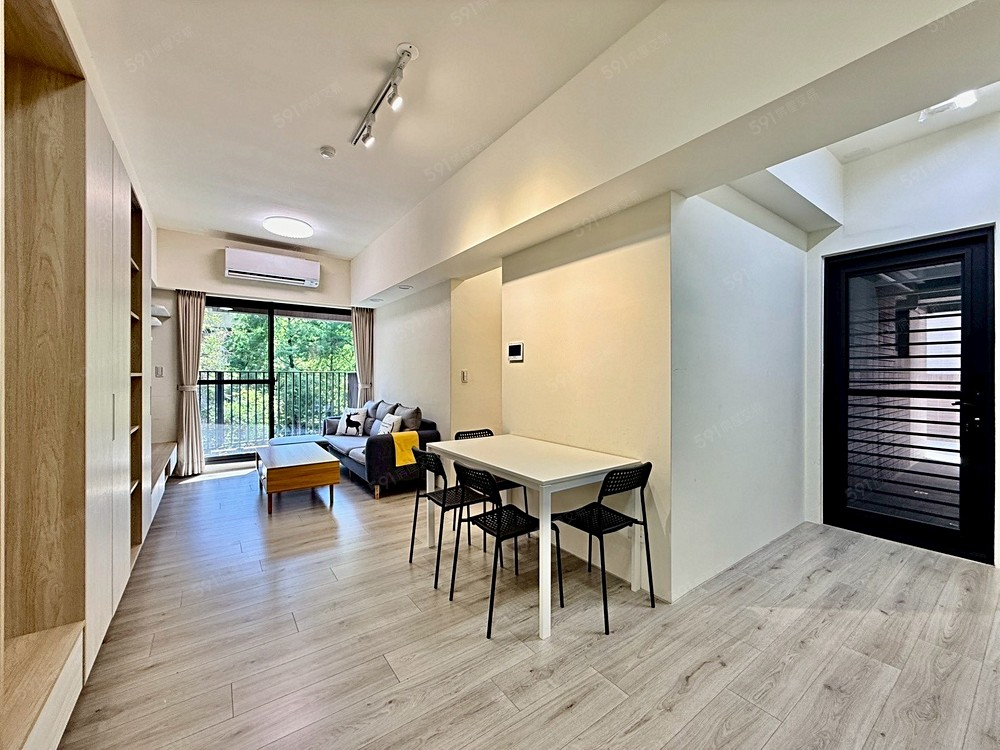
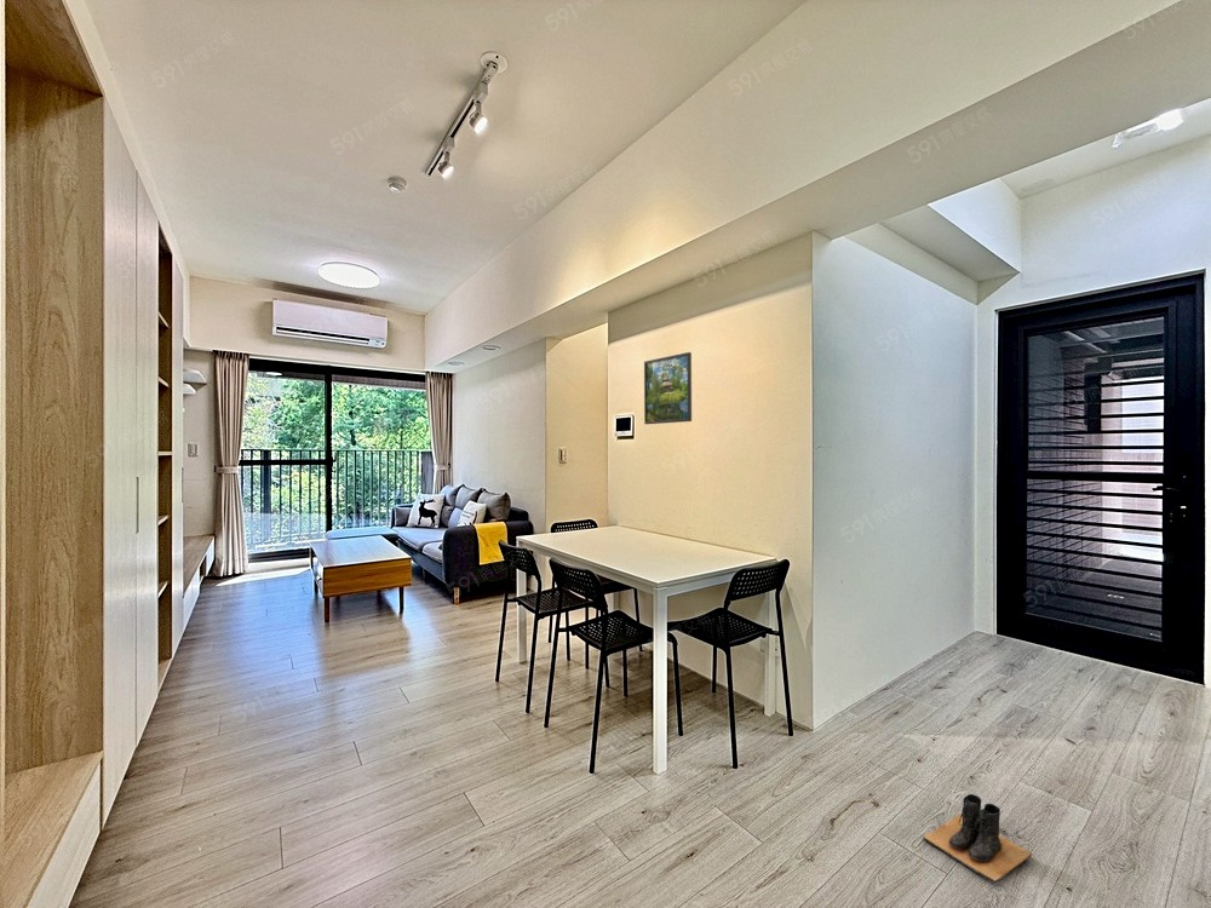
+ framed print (666, 390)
+ boots (976, 826)
